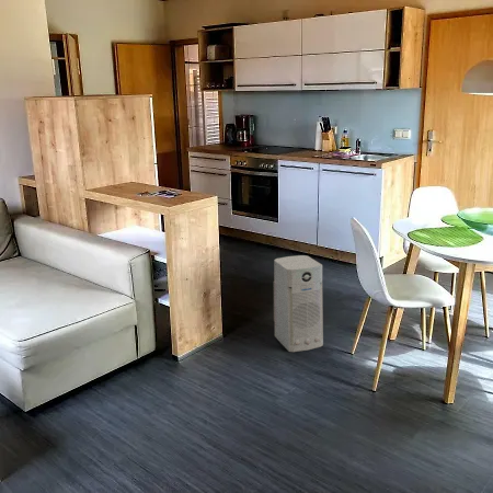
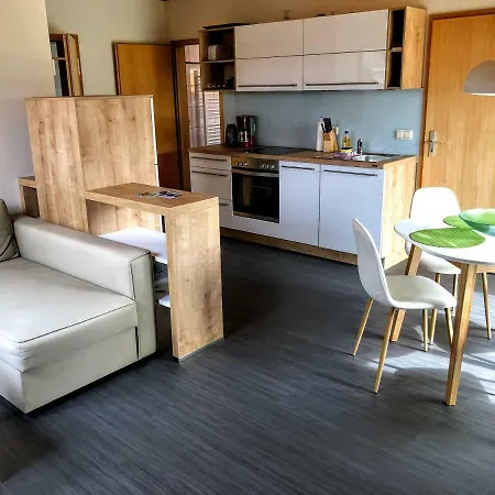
- air purifier (297, 301)
